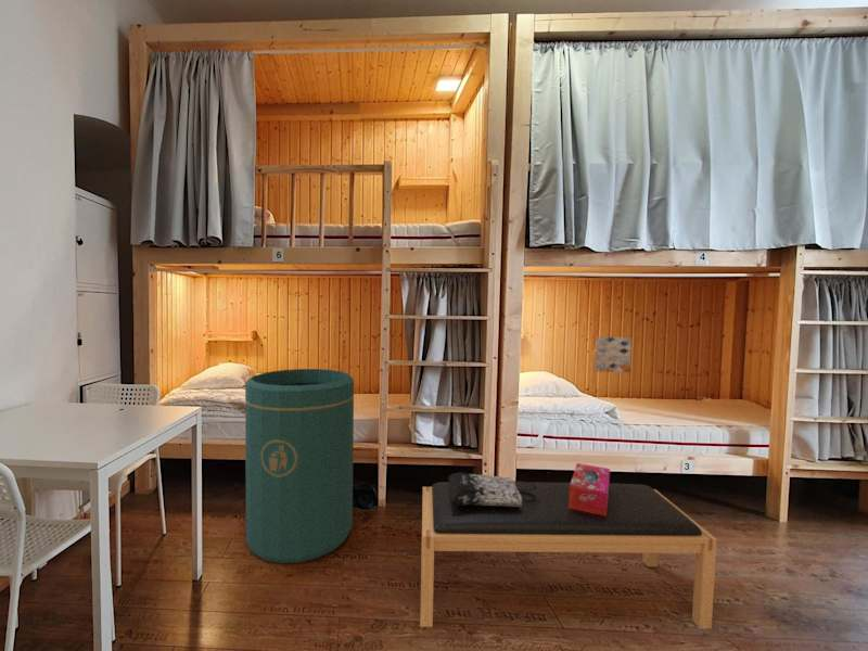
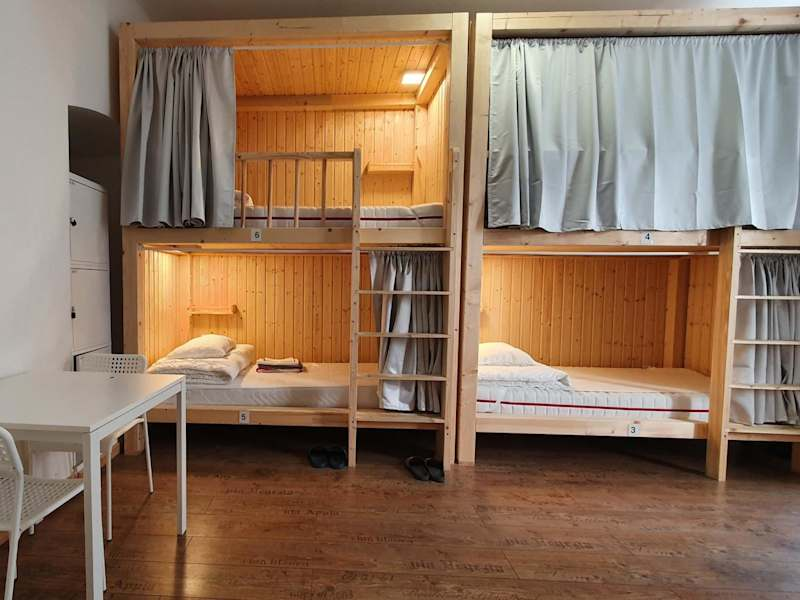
- wall art (612, 354)
- bench (552, 545)
- tote bag (493, 488)
- trash can (301, 456)
- tissue box (590, 487)
